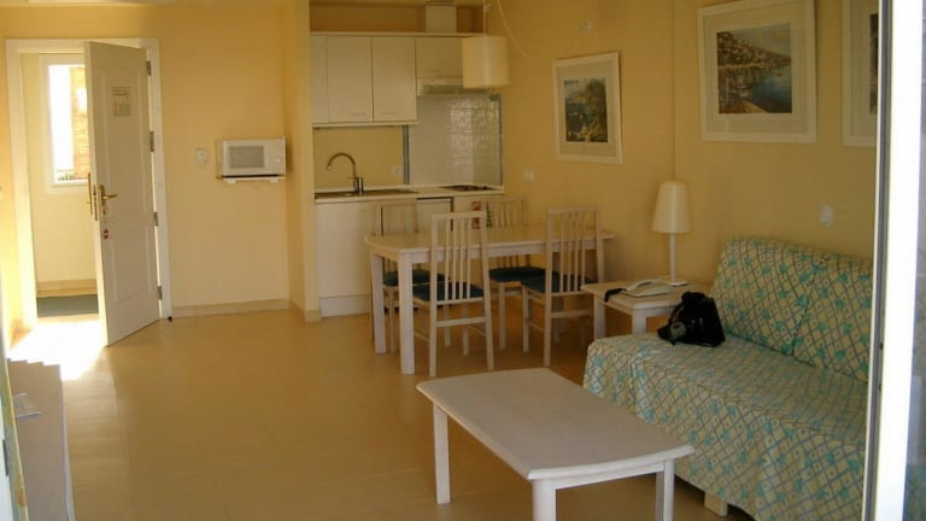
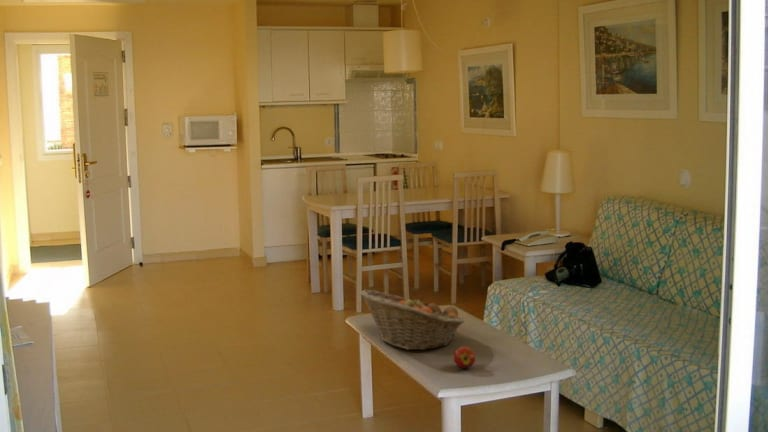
+ apple (464, 357)
+ fruit basket (410, 315)
